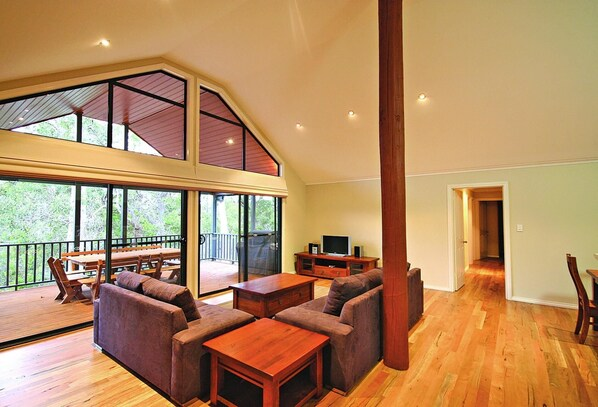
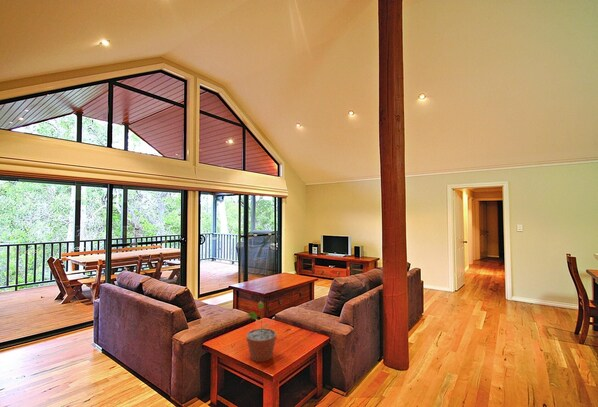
+ potted plant (261, 330)
